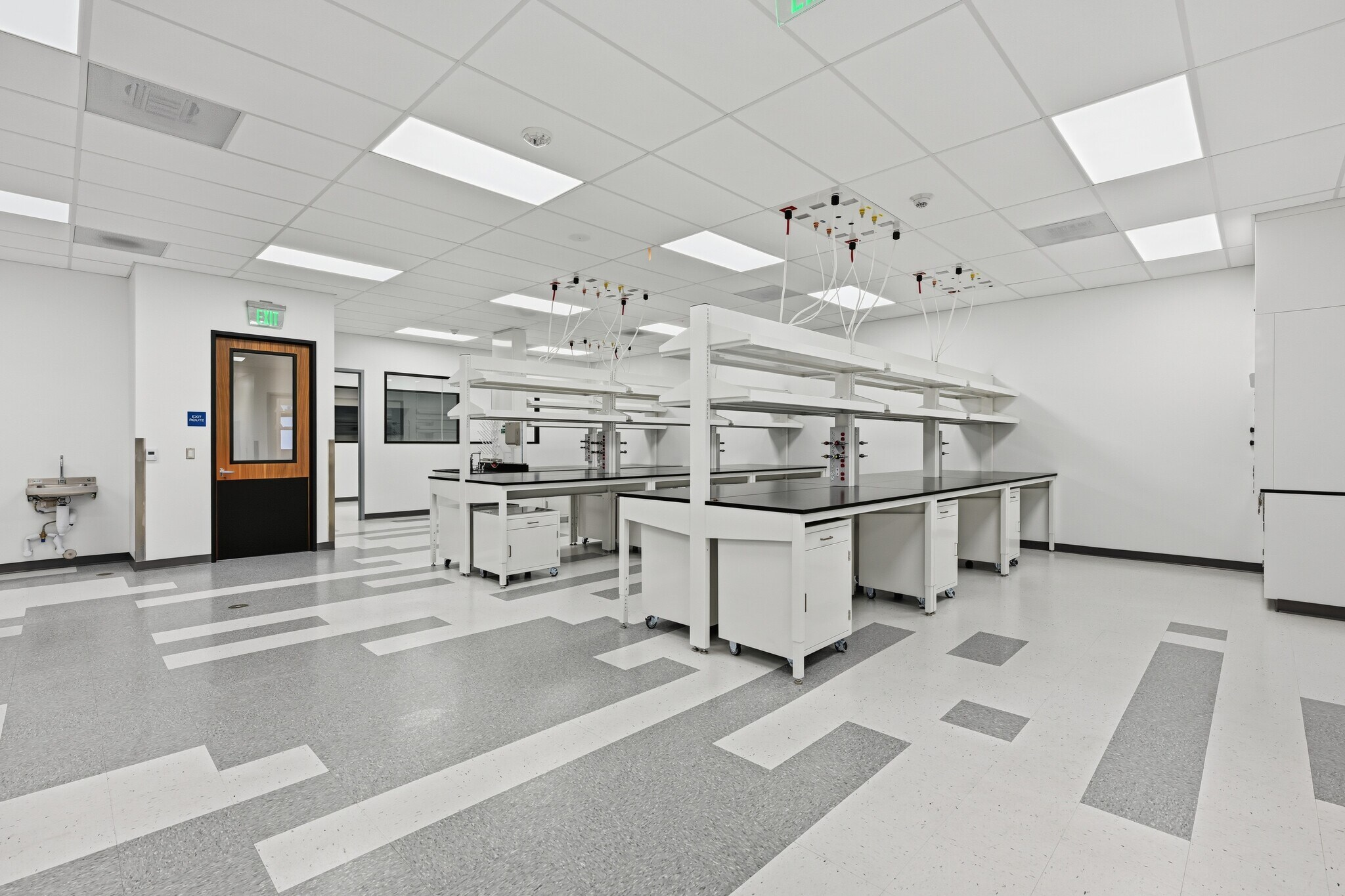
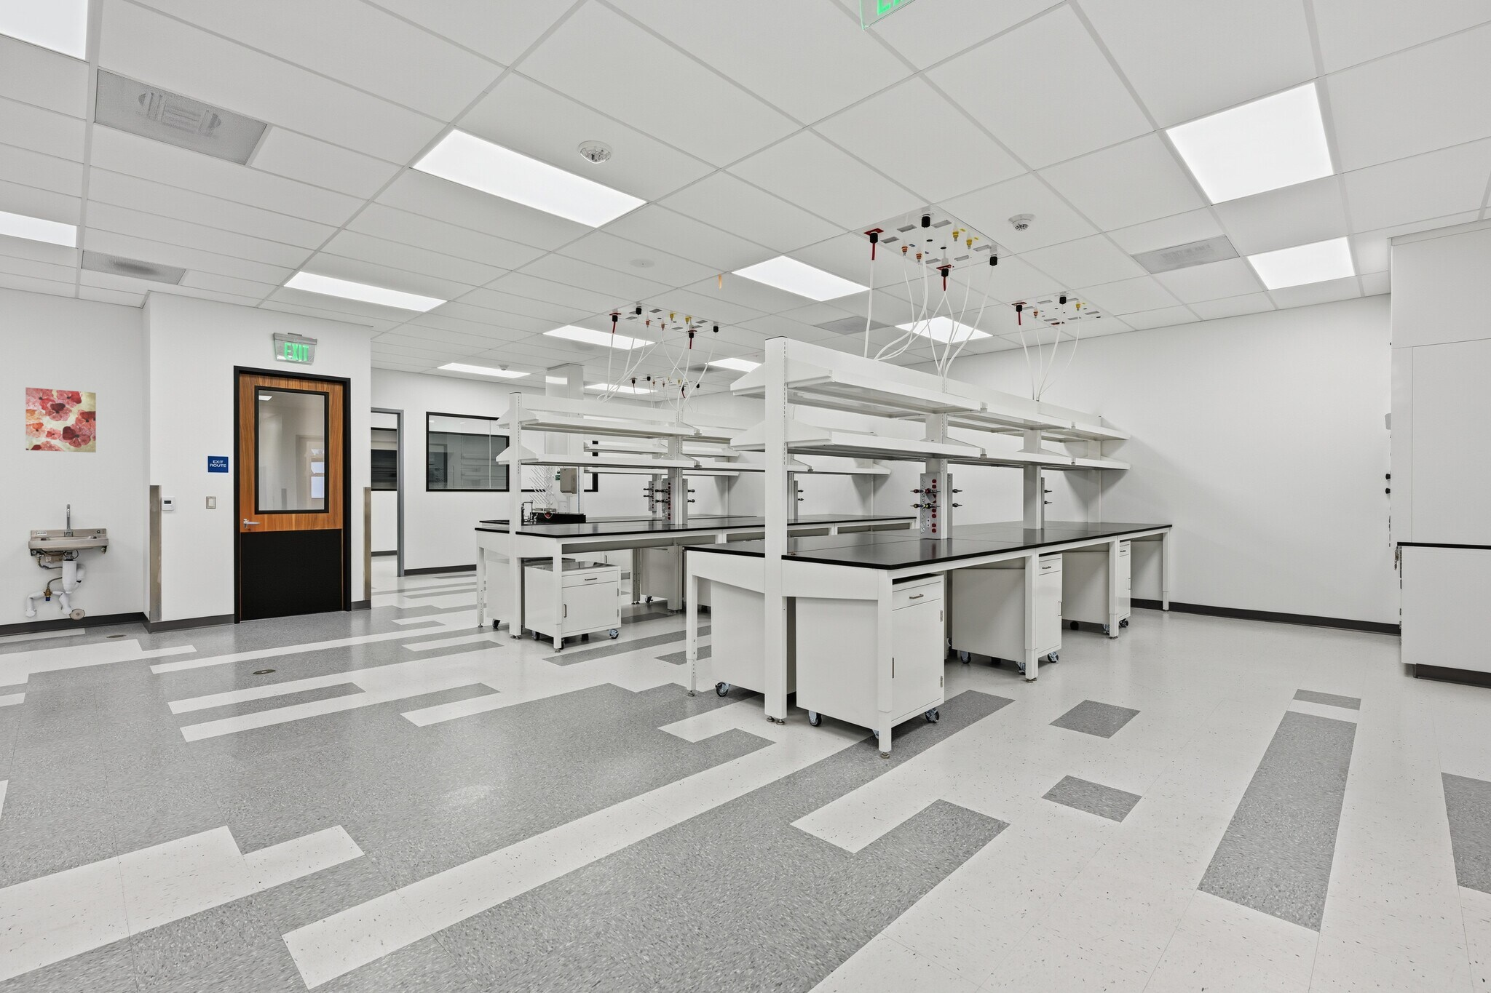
+ wall art (61, 420)
